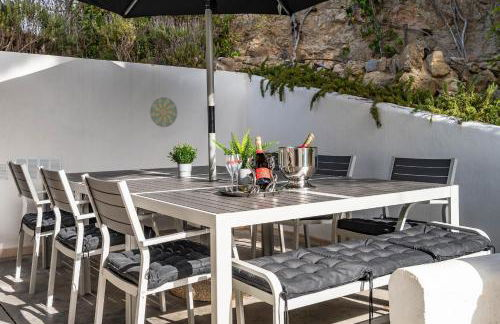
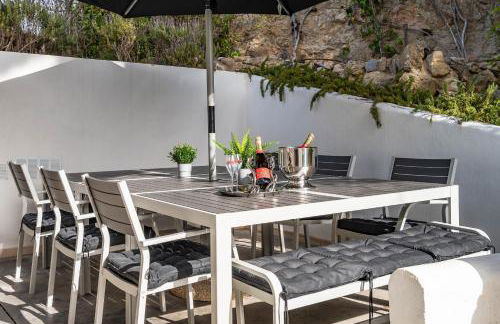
- decorative plate (163, 112)
